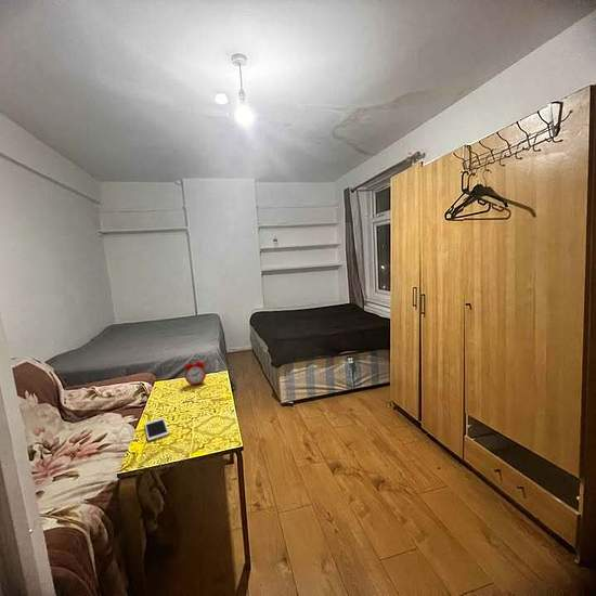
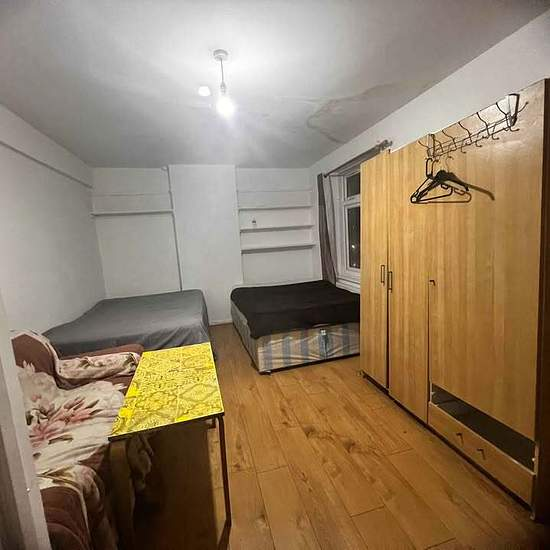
- cell phone (156, 428)
- alarm clock (195, 371)
